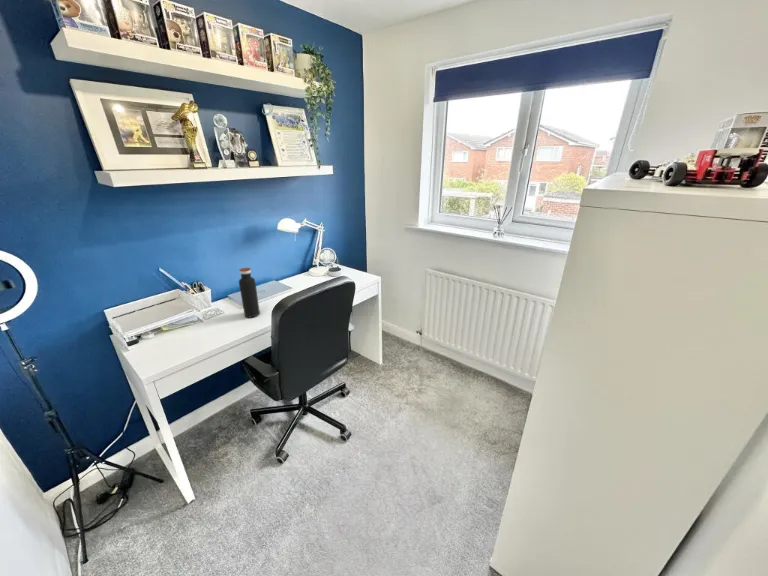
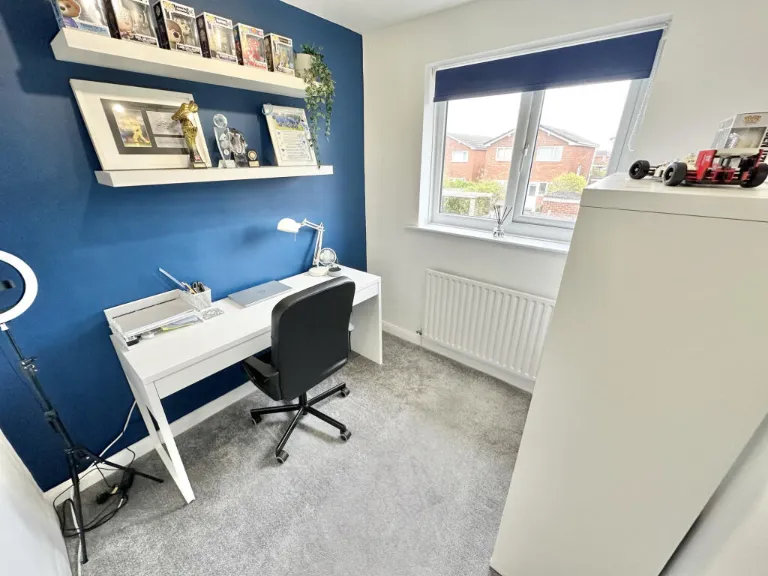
- water bottle (248, 292)
